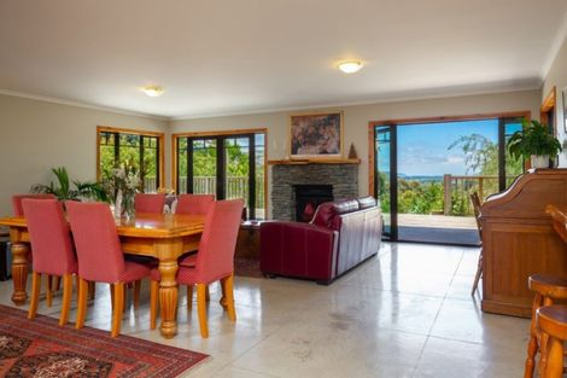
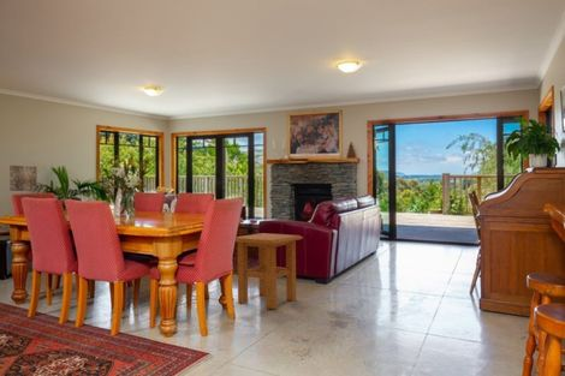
+ side table (267, 268)
+ wall art (23, 178)
